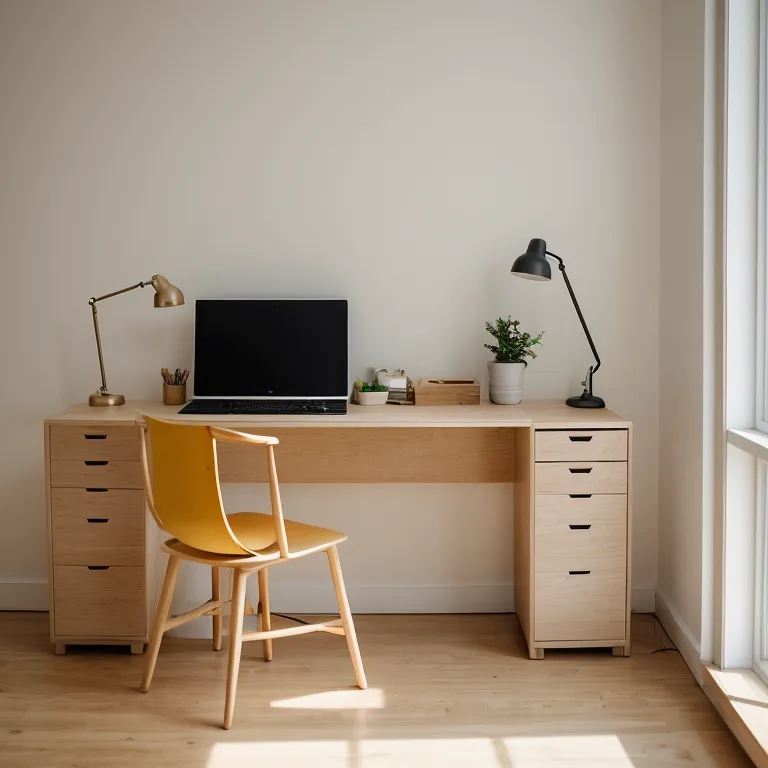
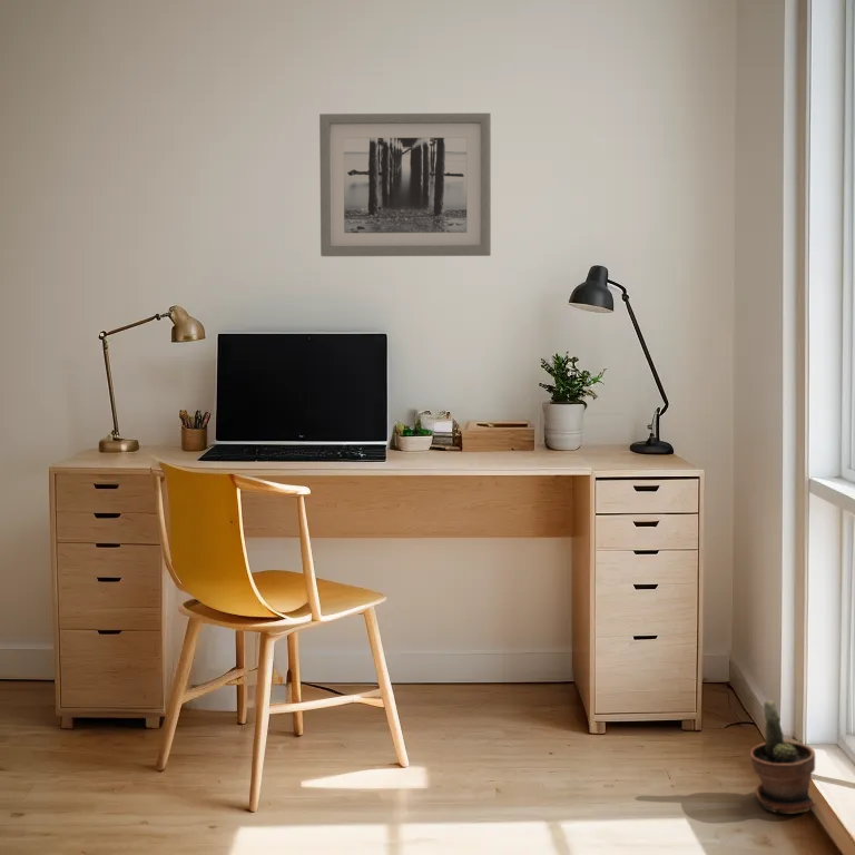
+ potted plant (784, 756)
+ wall art (405, 185)
